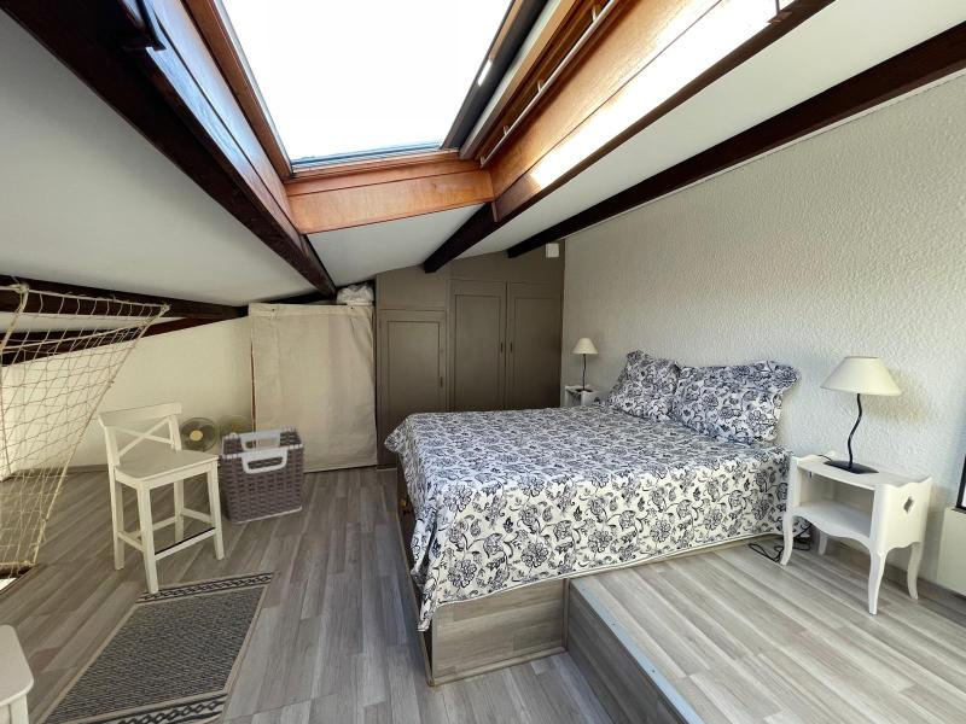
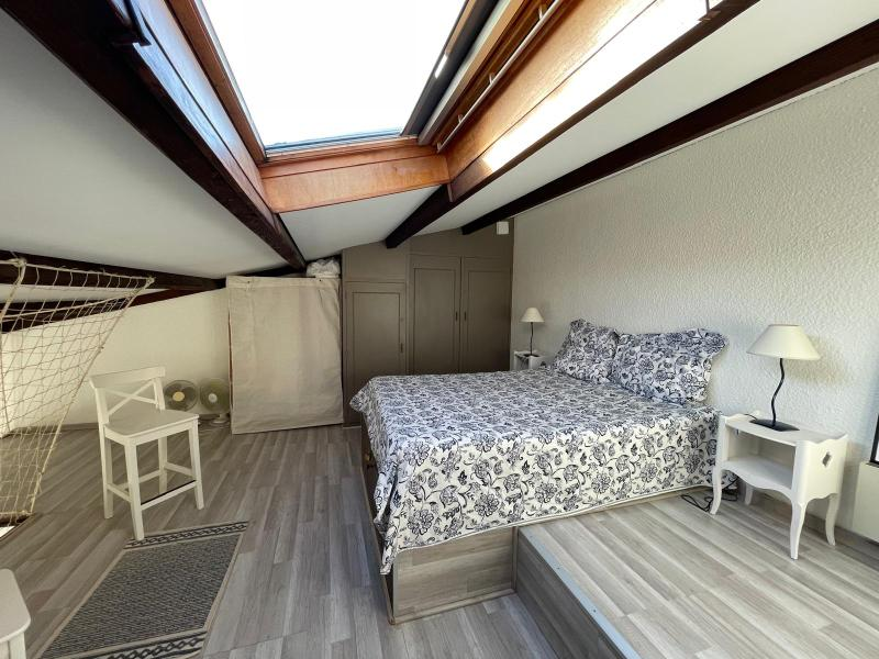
- clothes hamper (263, 472)
